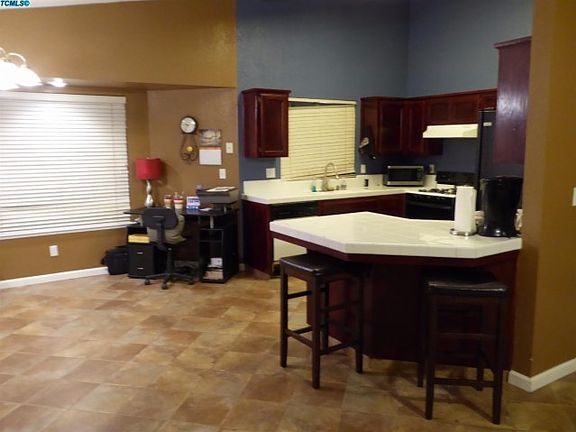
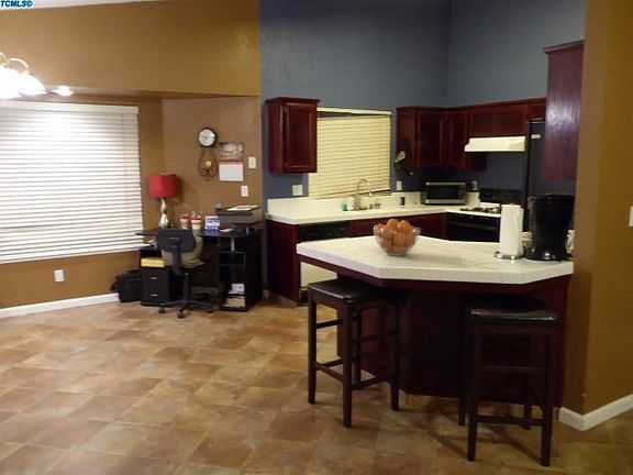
+ fruit basket (396, 236)
